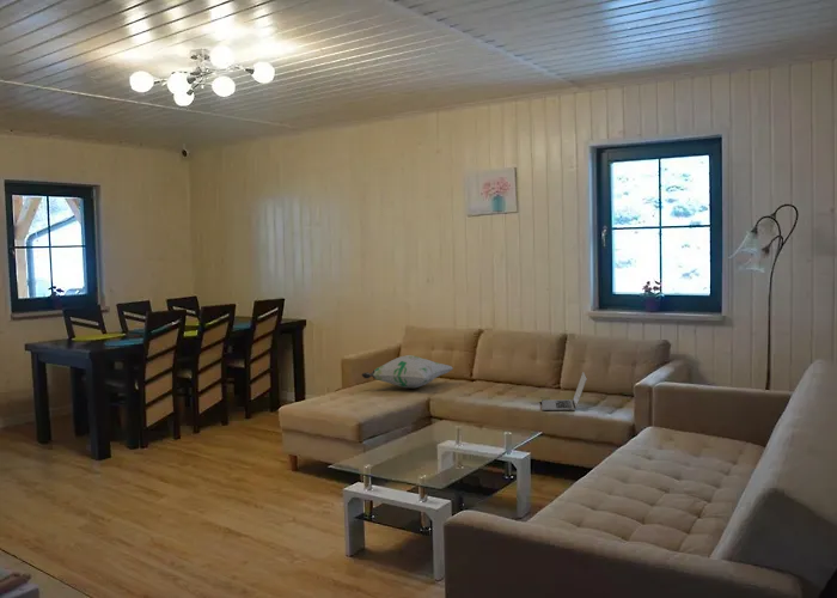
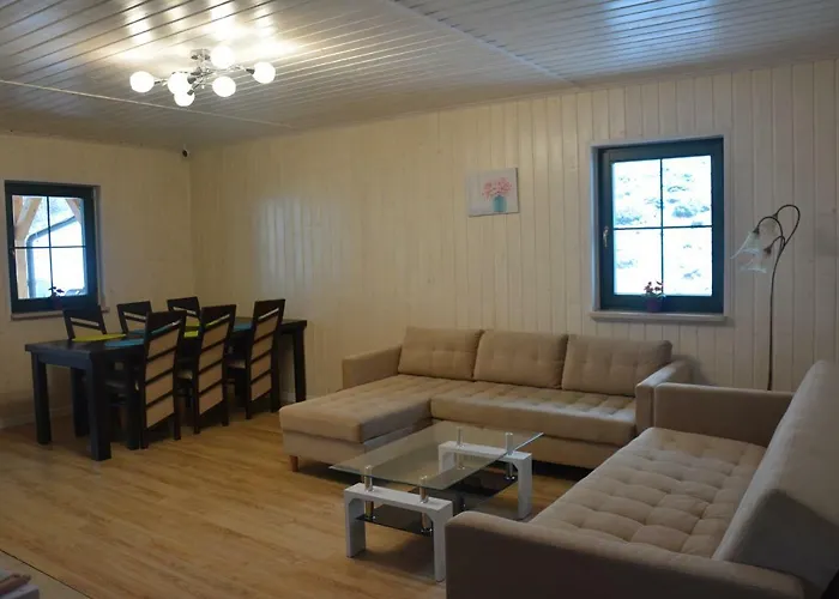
- laptop (563, 399)
- decorative pillow (408, 371)
